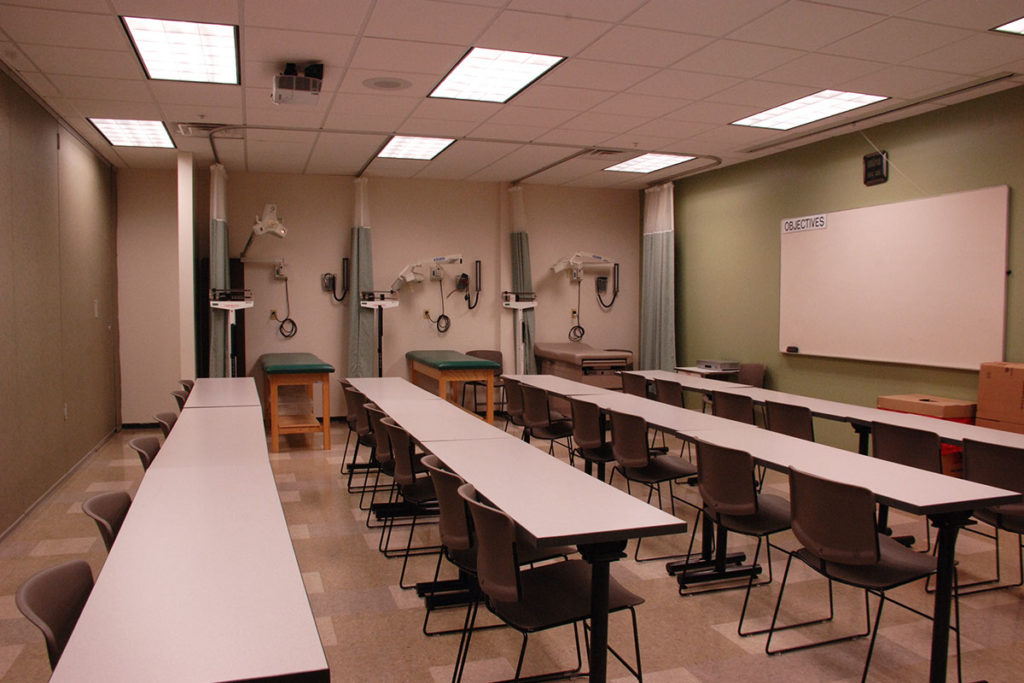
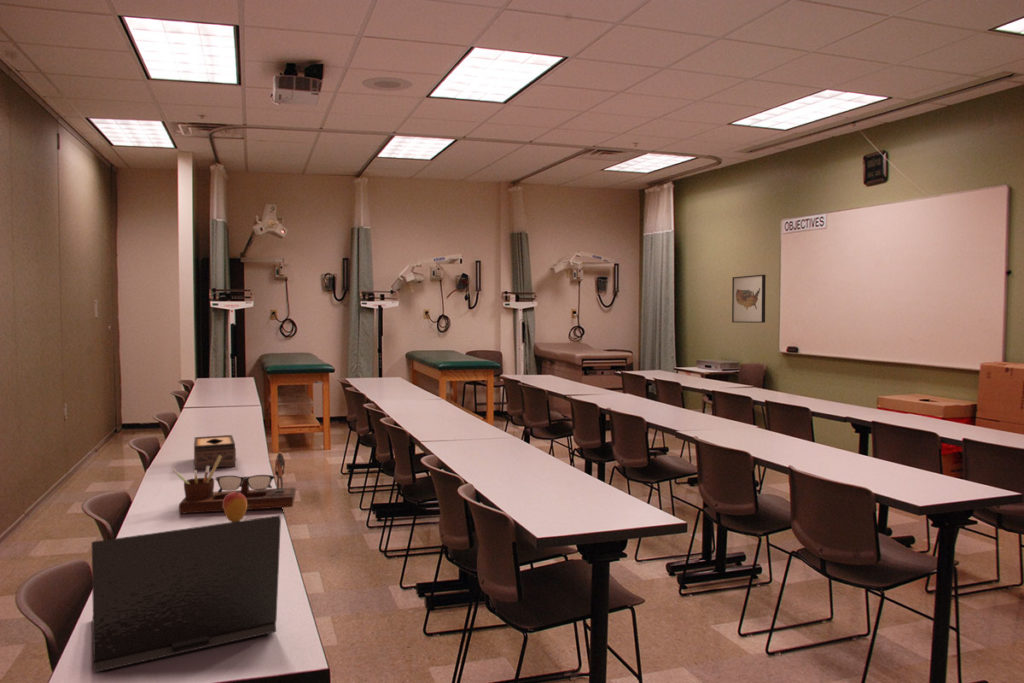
+ laptop (183, 570)
+ desk organizer (235, 479)
+ wall art (748, 299)
+ tissue box (214, 451)
+ fruit (235, 506)
